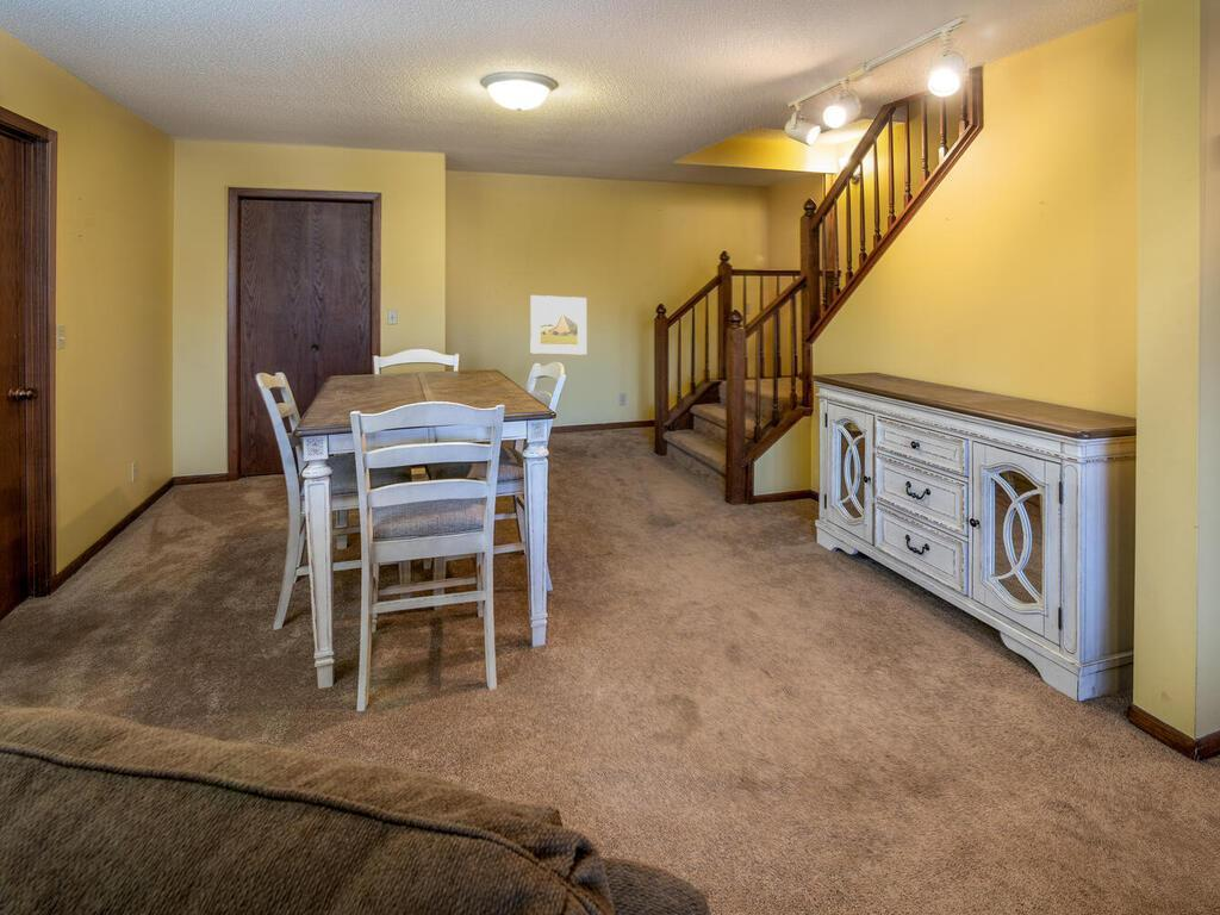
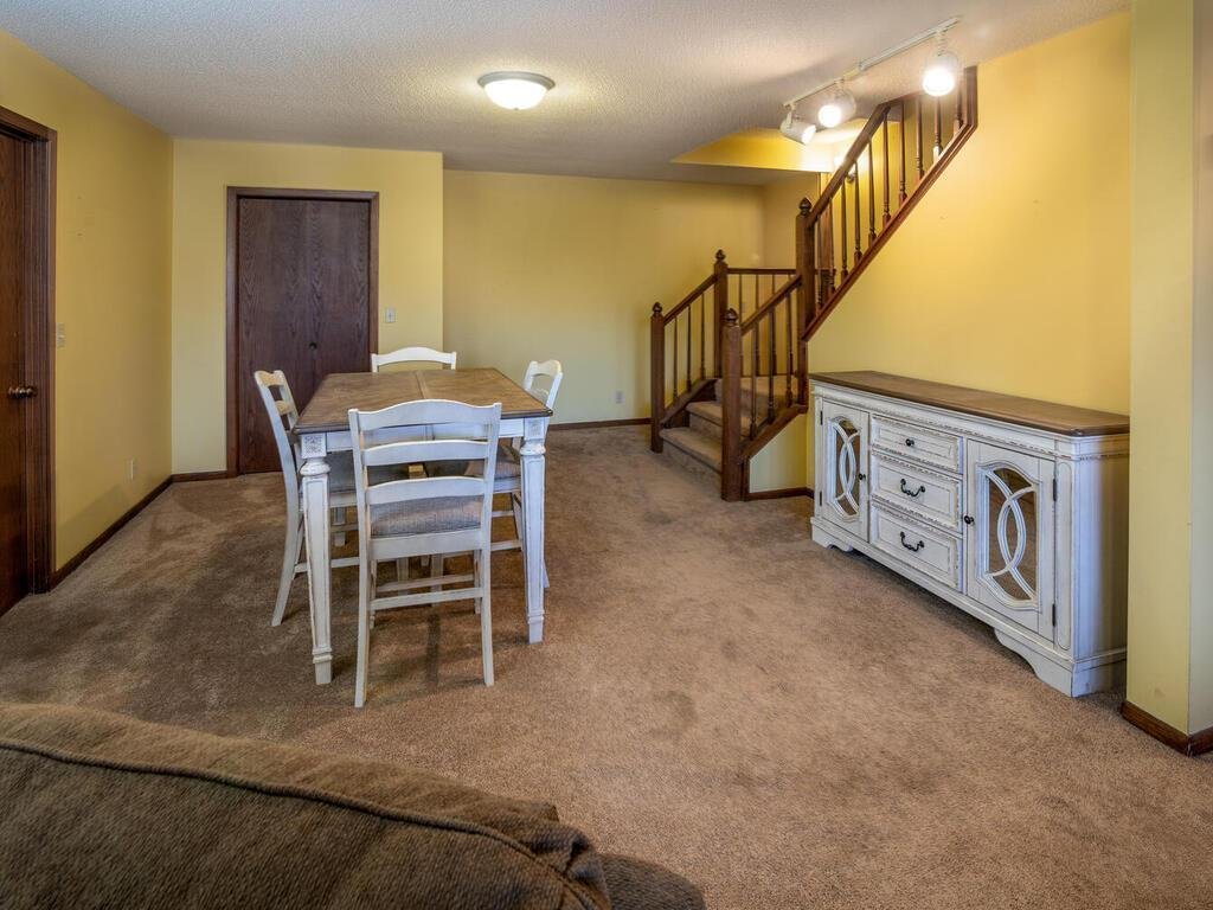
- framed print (559, 325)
